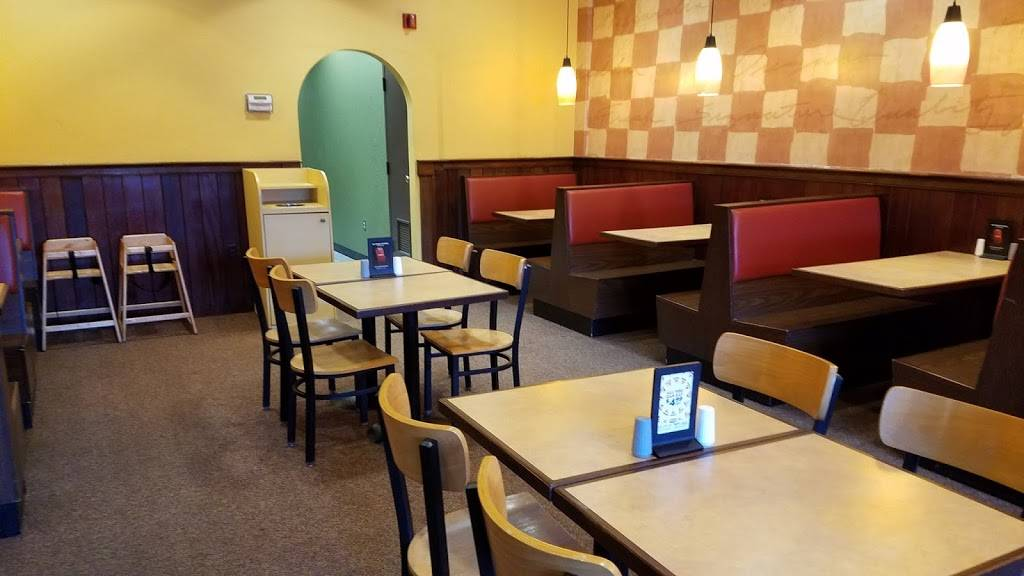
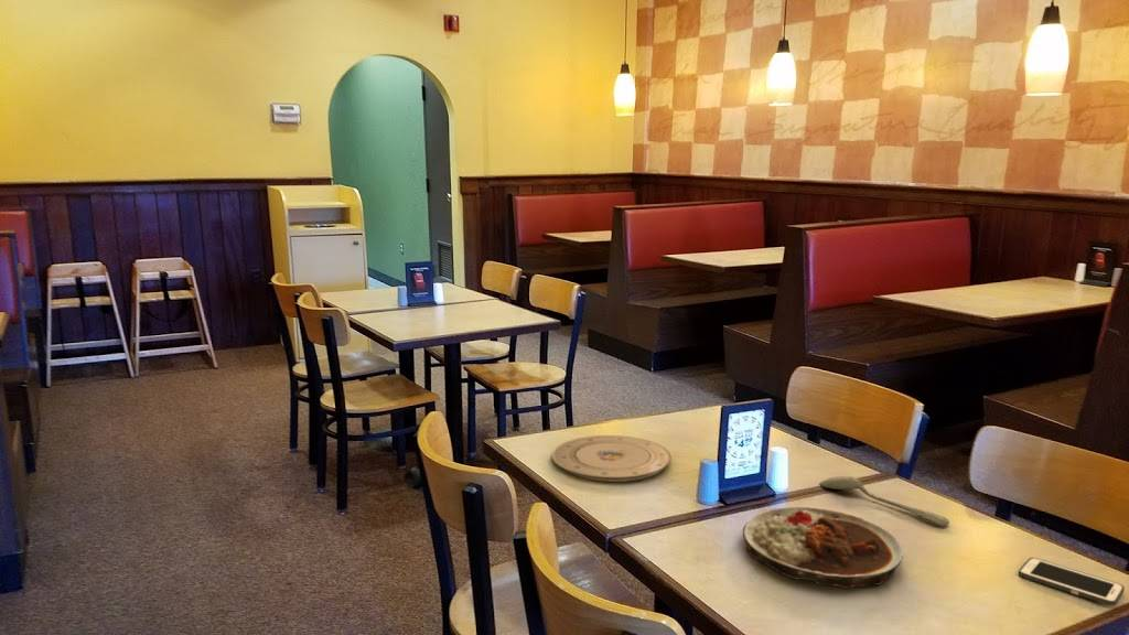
+ plate (820, 539)
+ spoon (880, 497)
+ cell phone (1069, 580)
+ plate (611, 458)
